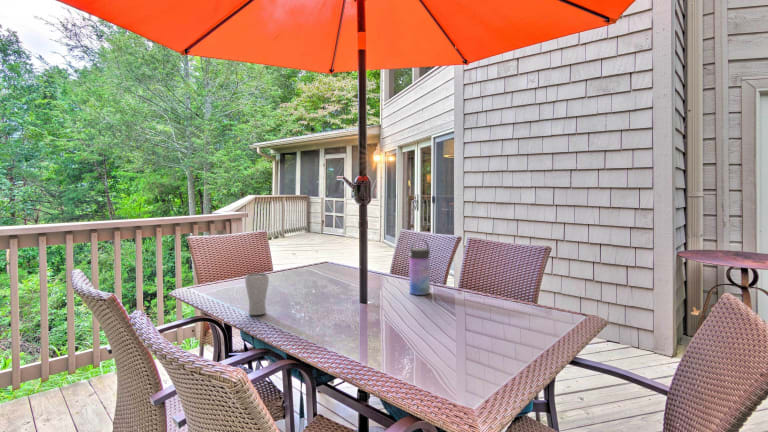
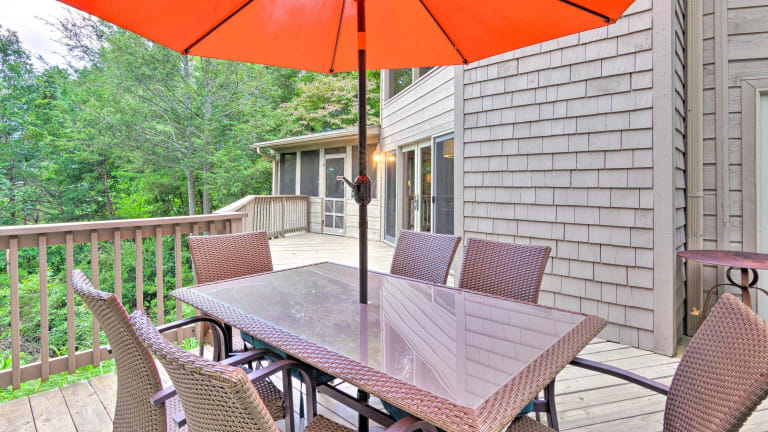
- drinking glass (257, 294)
- water bottle (419, 265)
